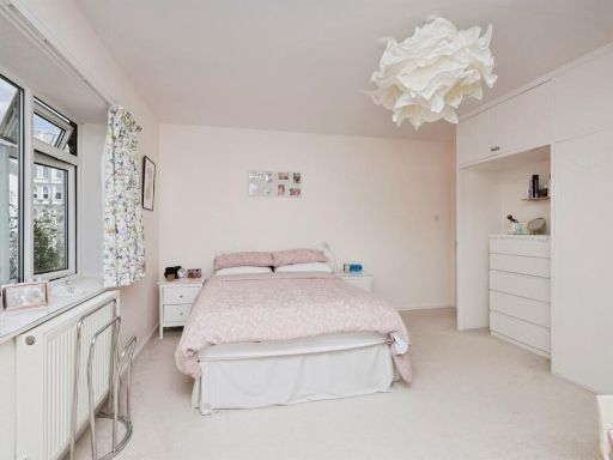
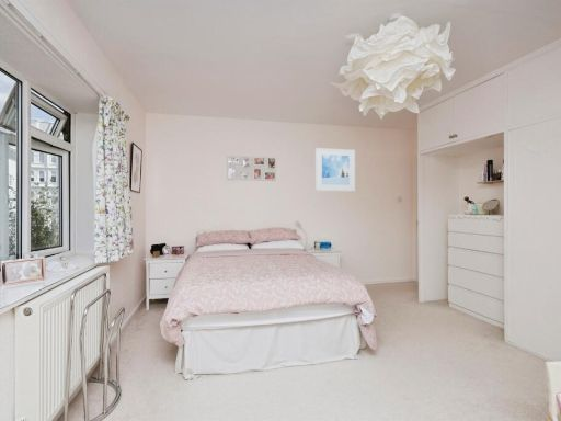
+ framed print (335, 170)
